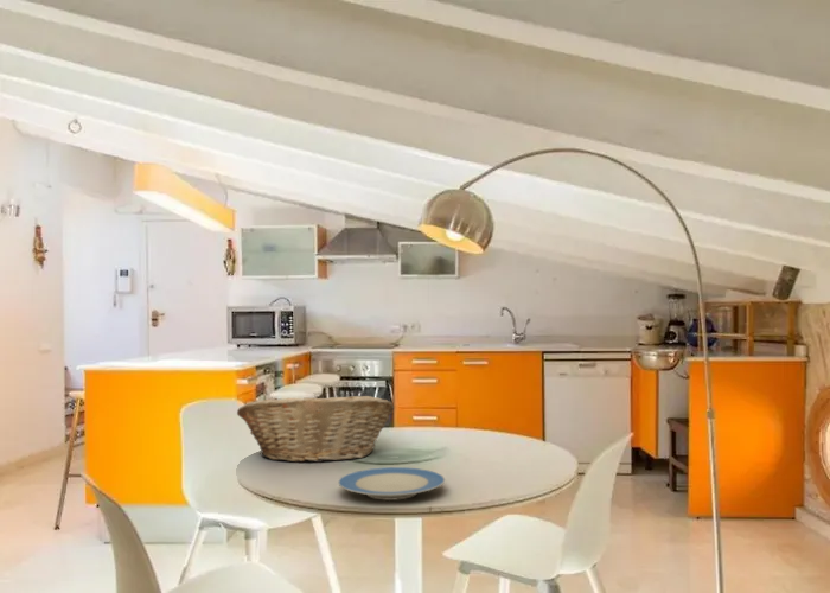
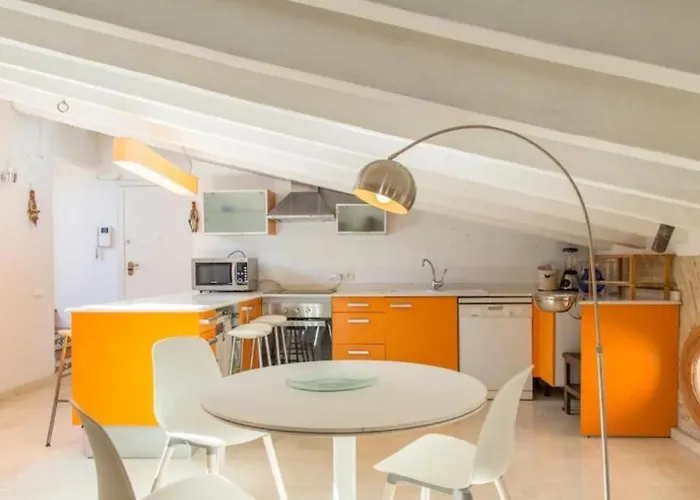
- fruit basket (317, 422)
- plate (391, 486)
